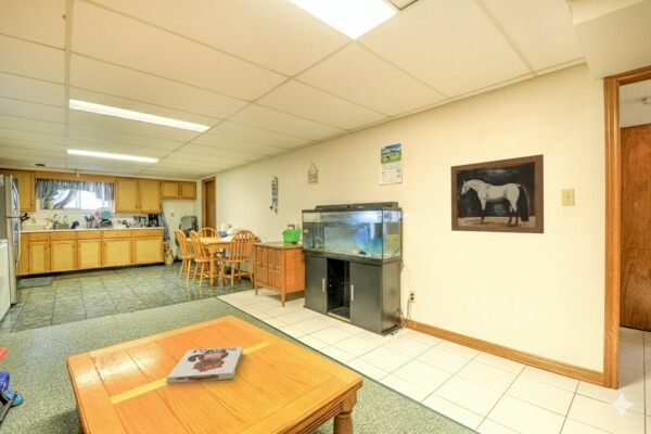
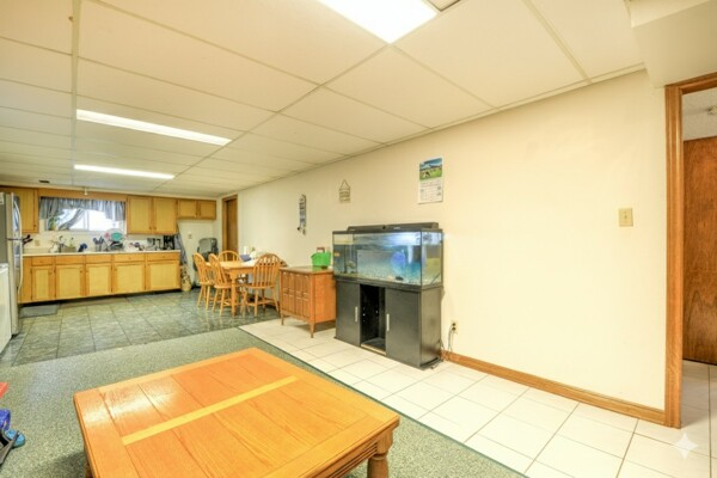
- wall art (493, 196)
- board game (208, 362)
